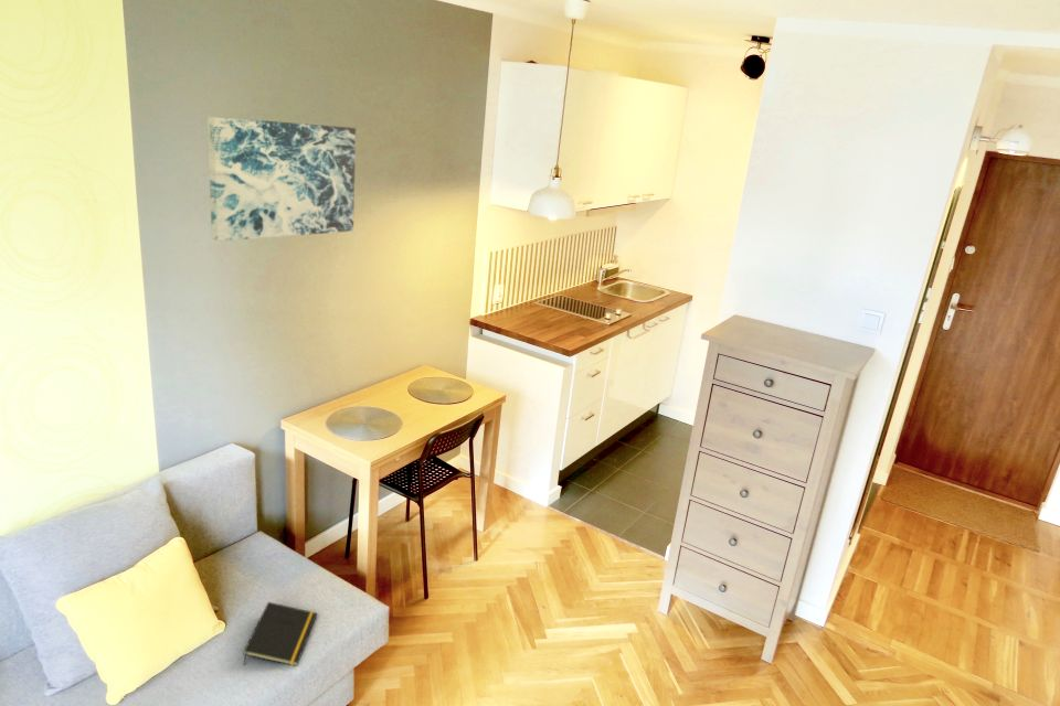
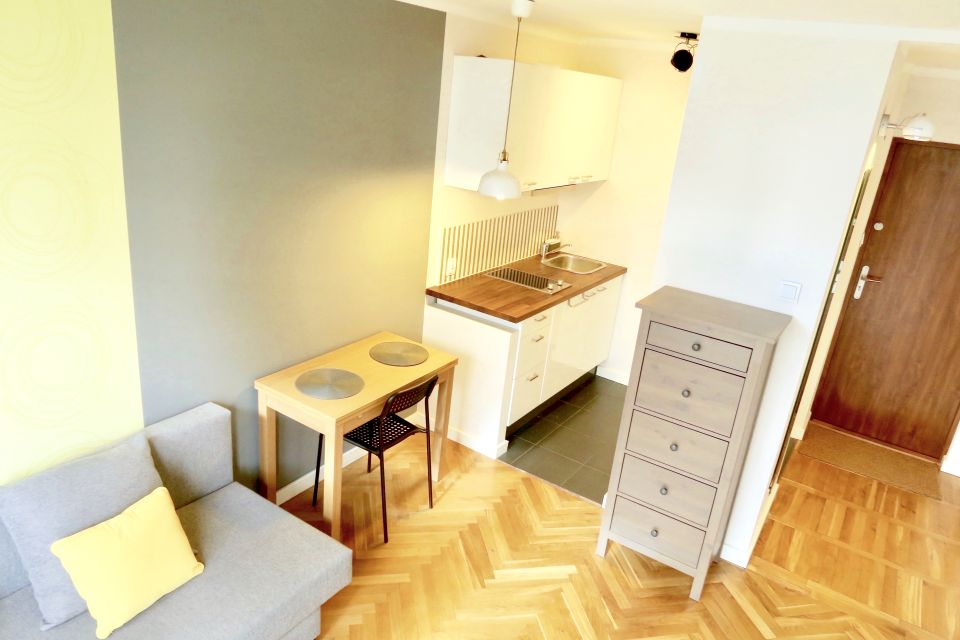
- notepad (282, 632)
- wall art (288, 180)
